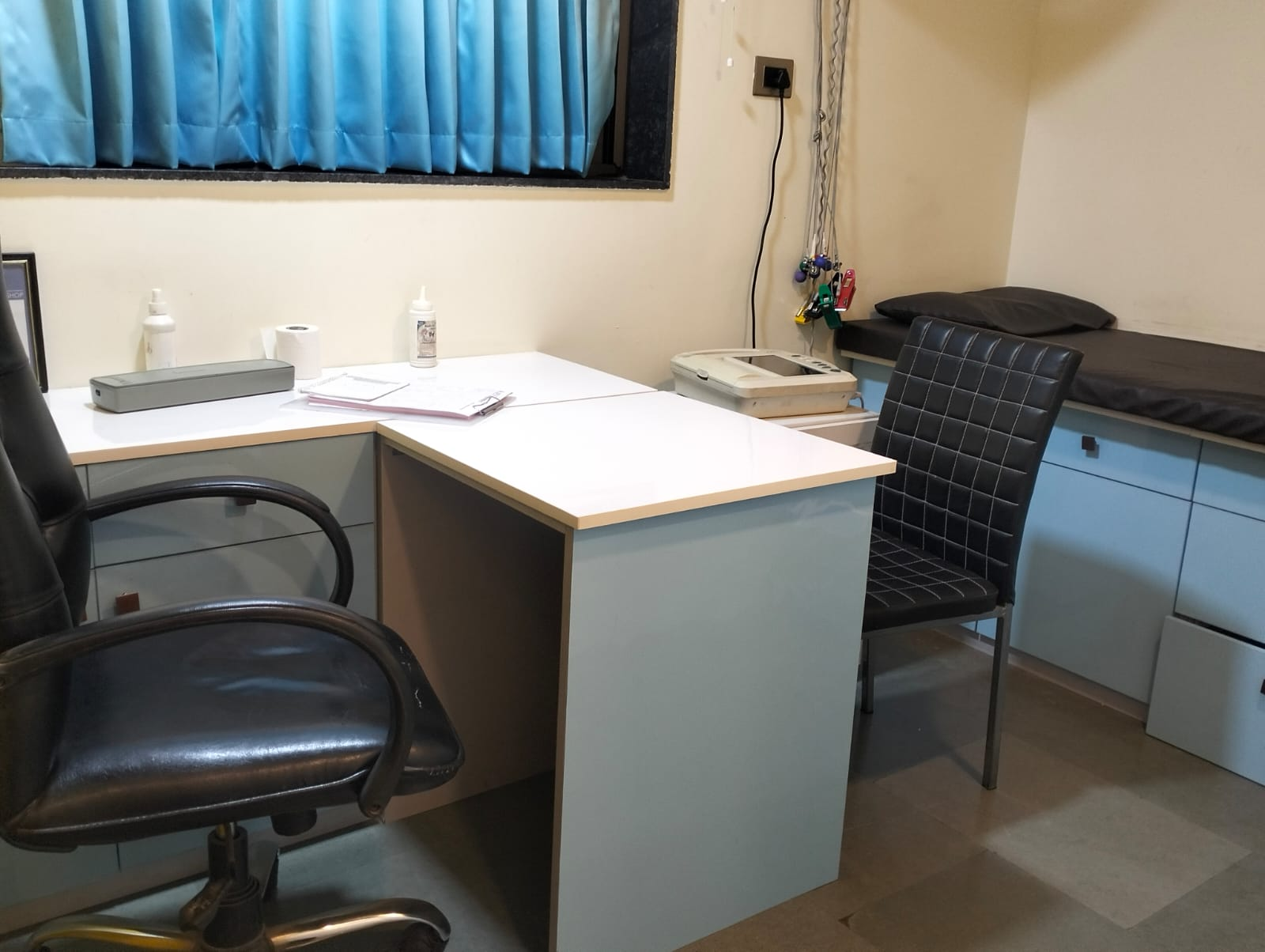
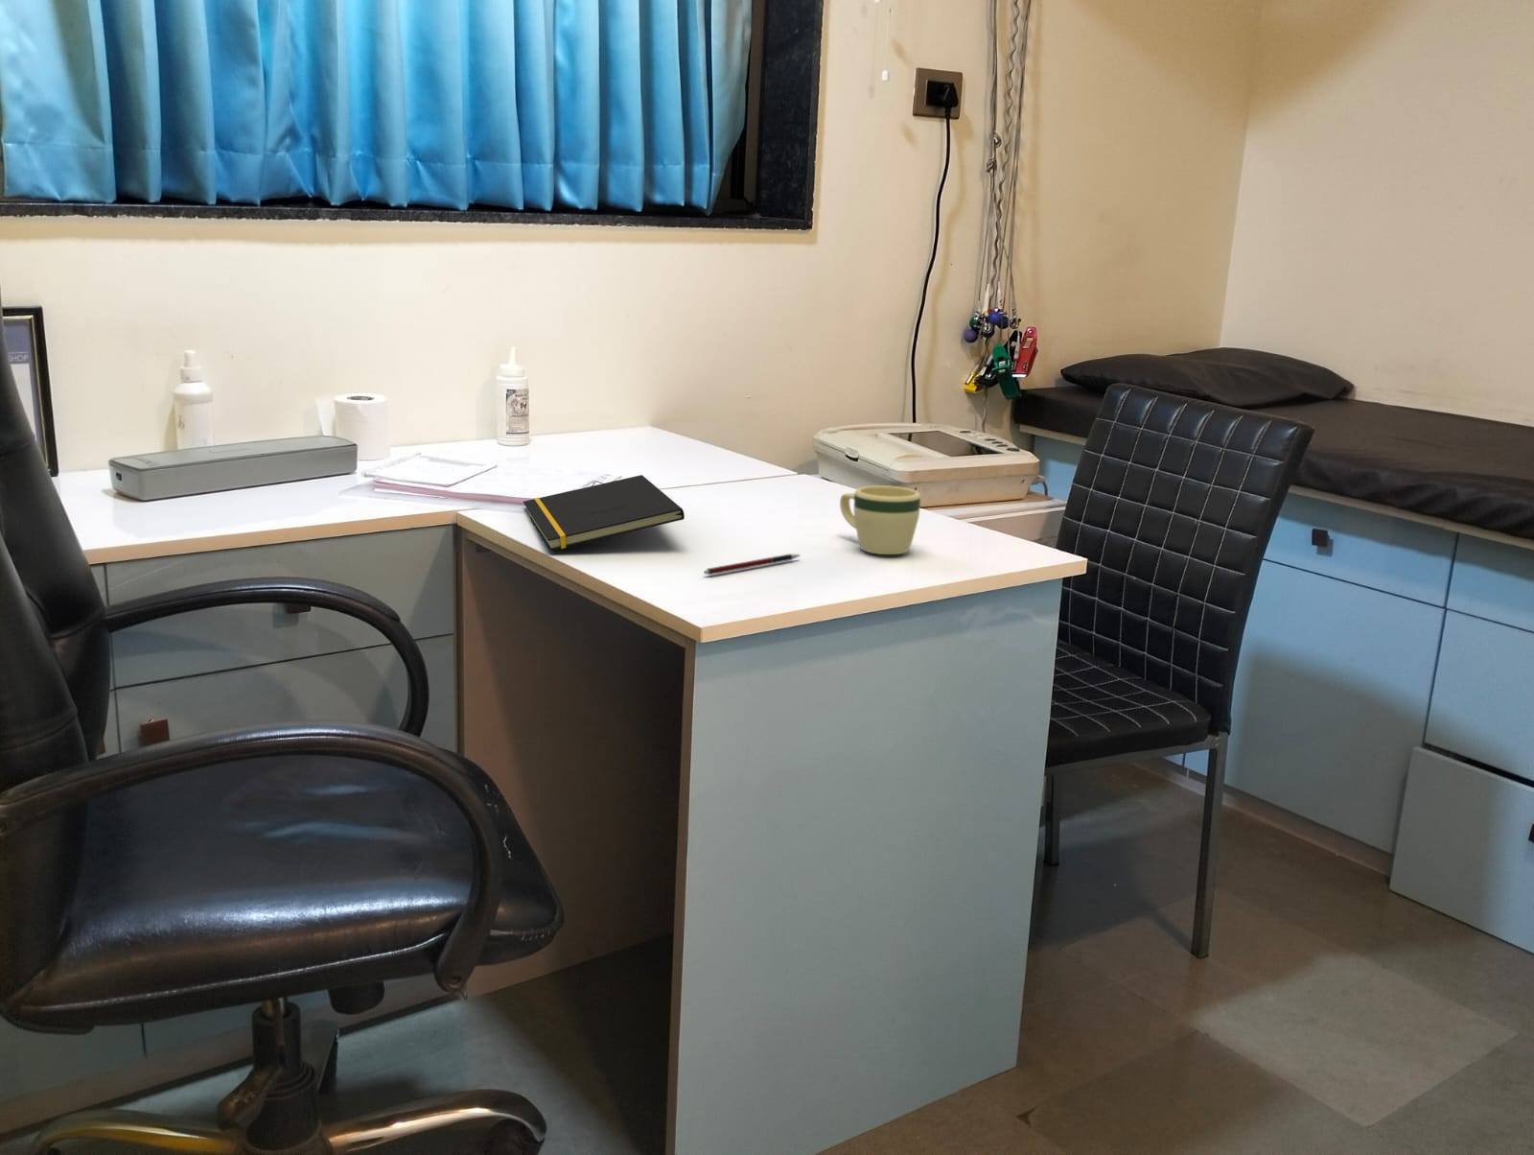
+ notepad (599, 510)
+ mug (876, 517)
+ pen (753, 563)
